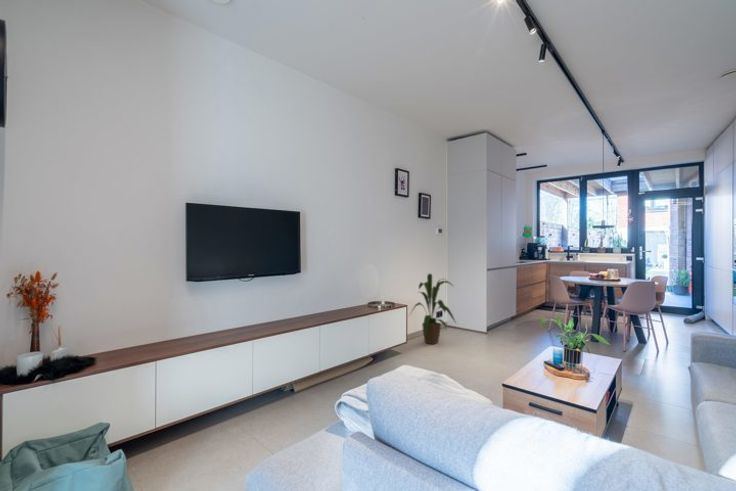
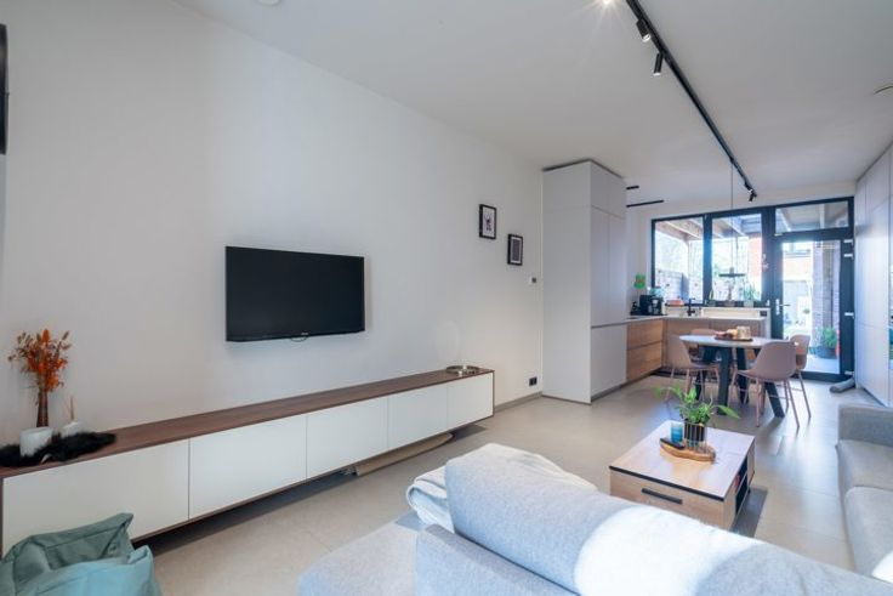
- house plant (435, 306)
